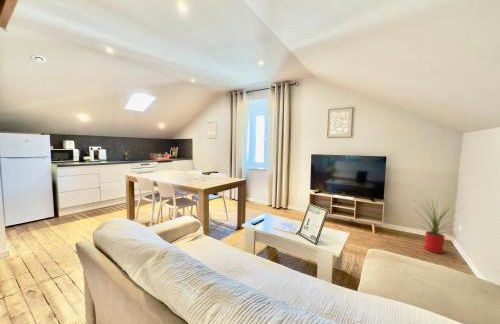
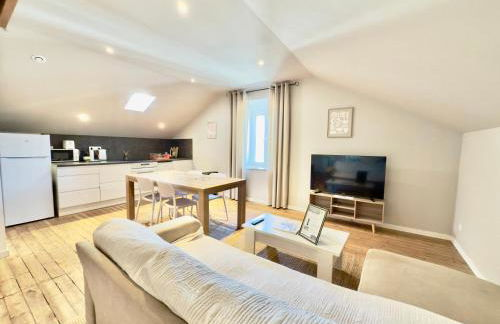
- house plant (436, 224)
